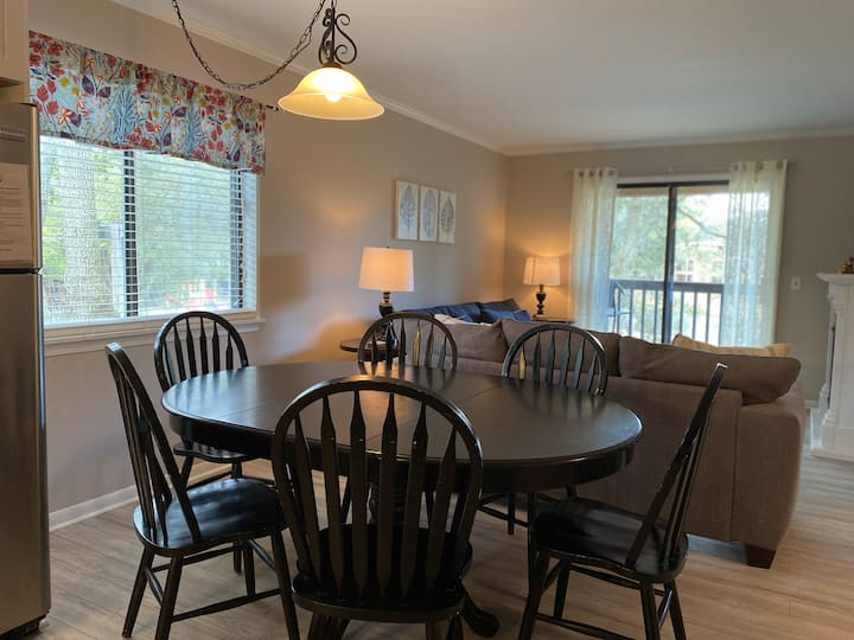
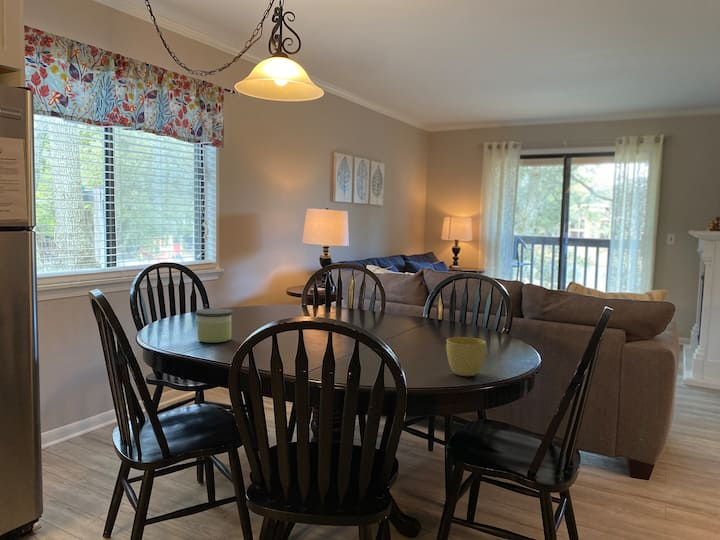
+ cup (462, 356)
+ candle (214, 325)
